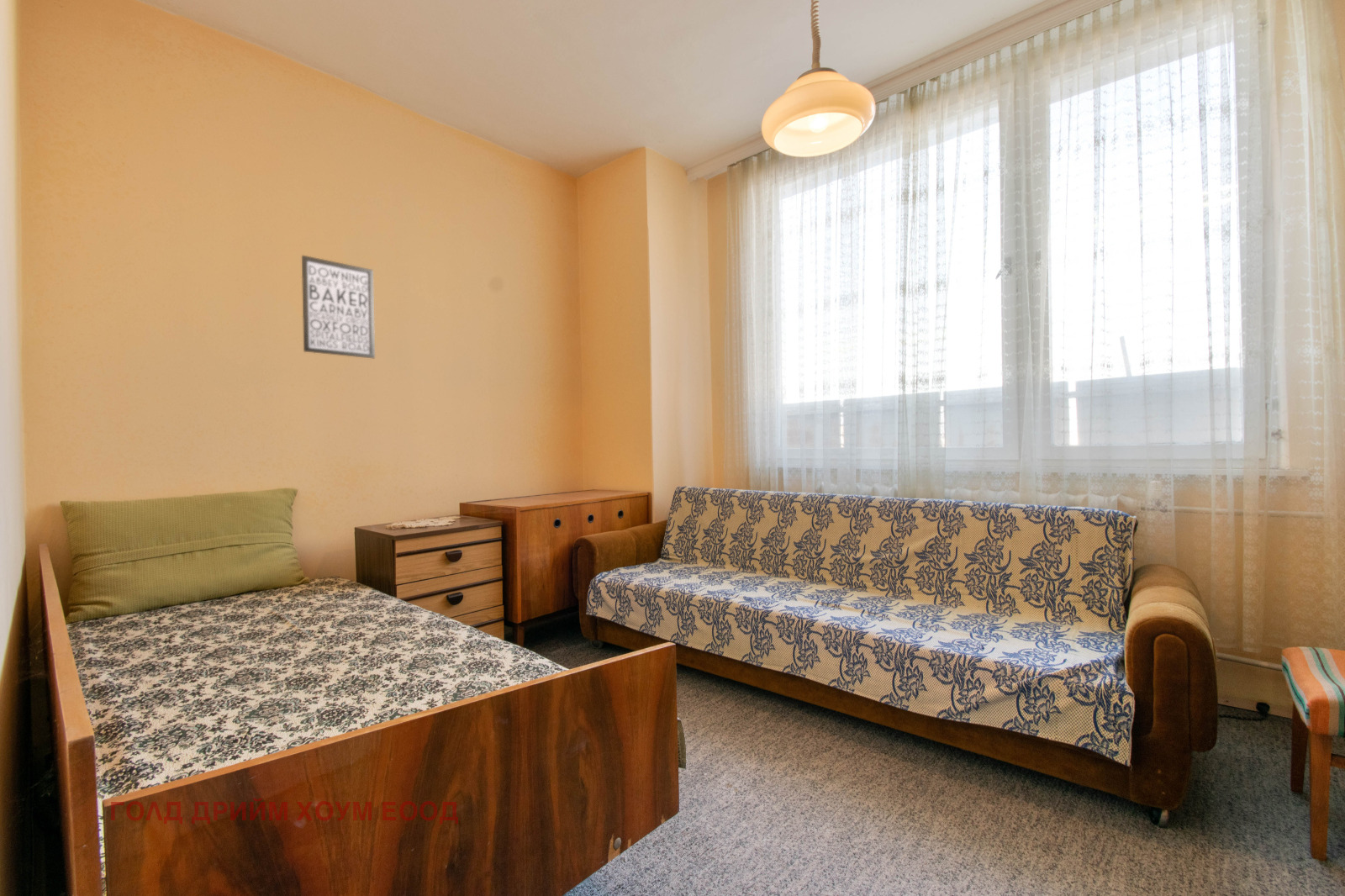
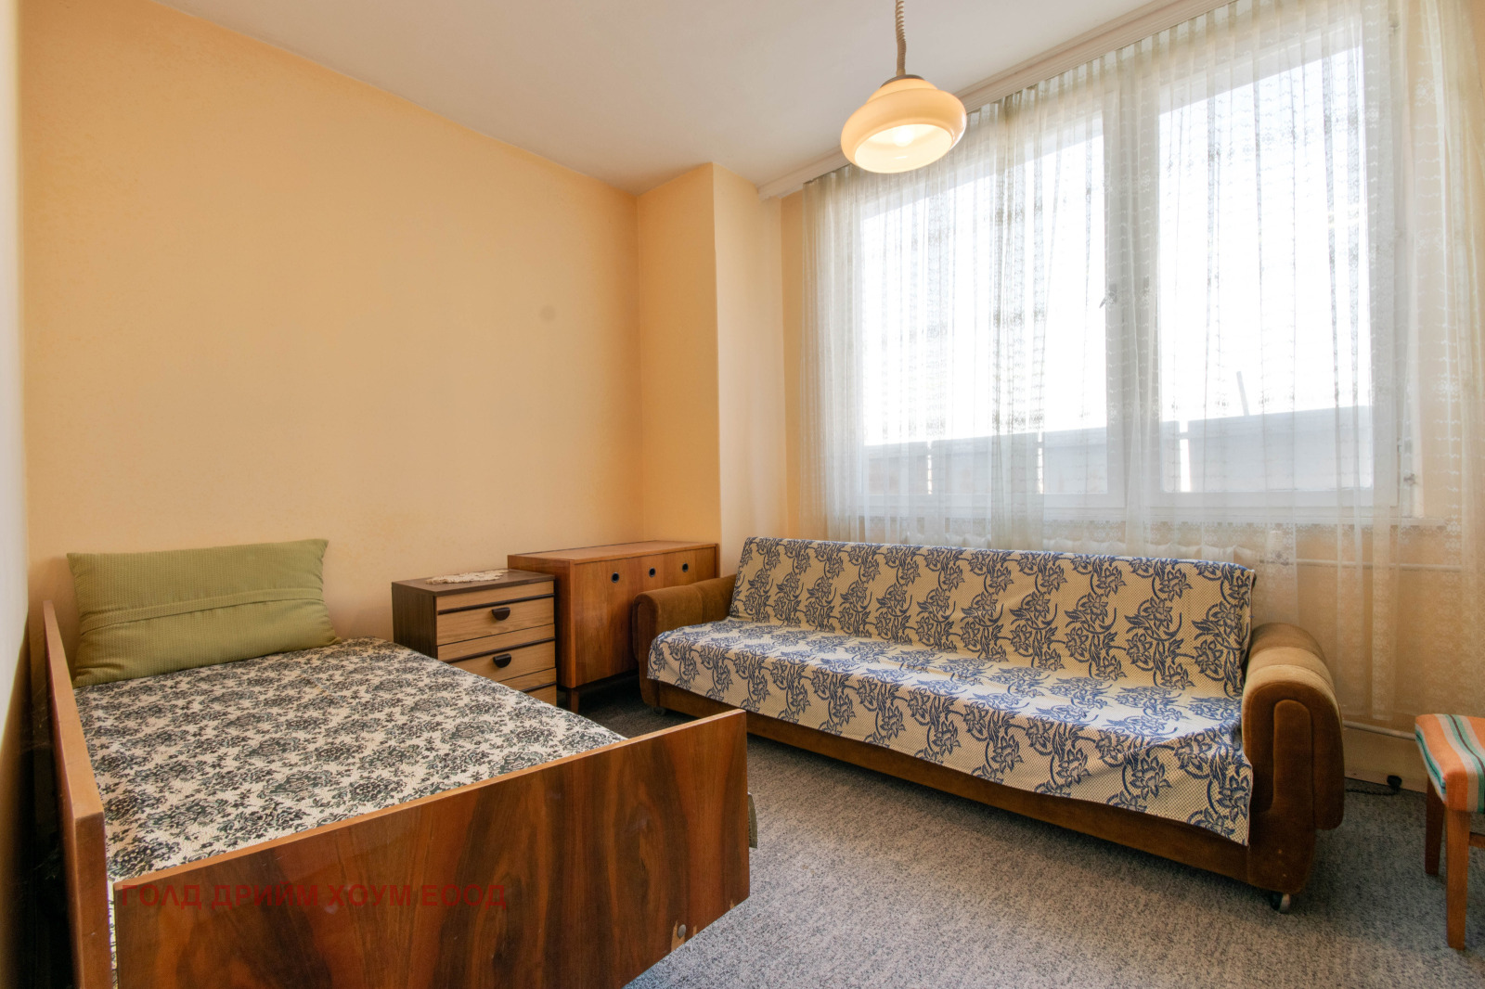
- wall art (340, 308)
